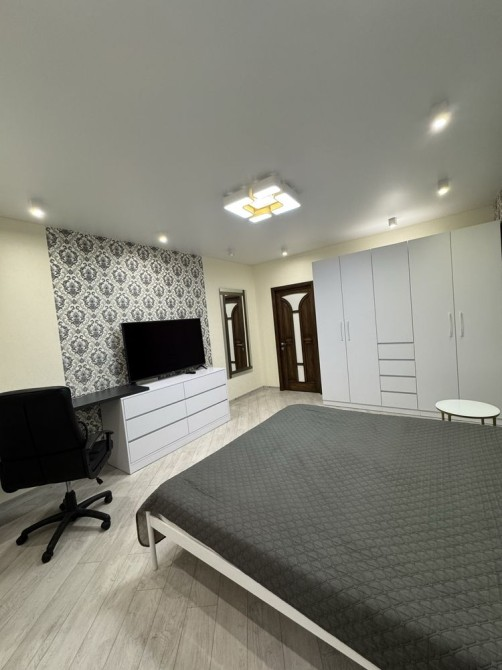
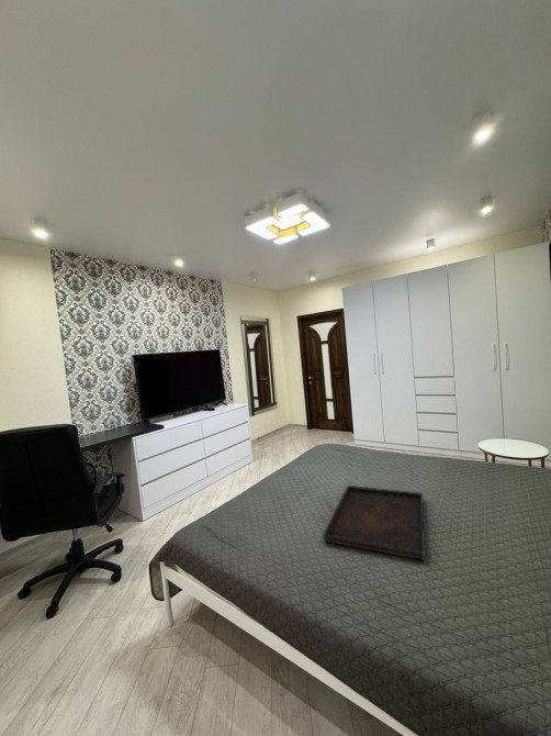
+ serving tray (378, 515)
